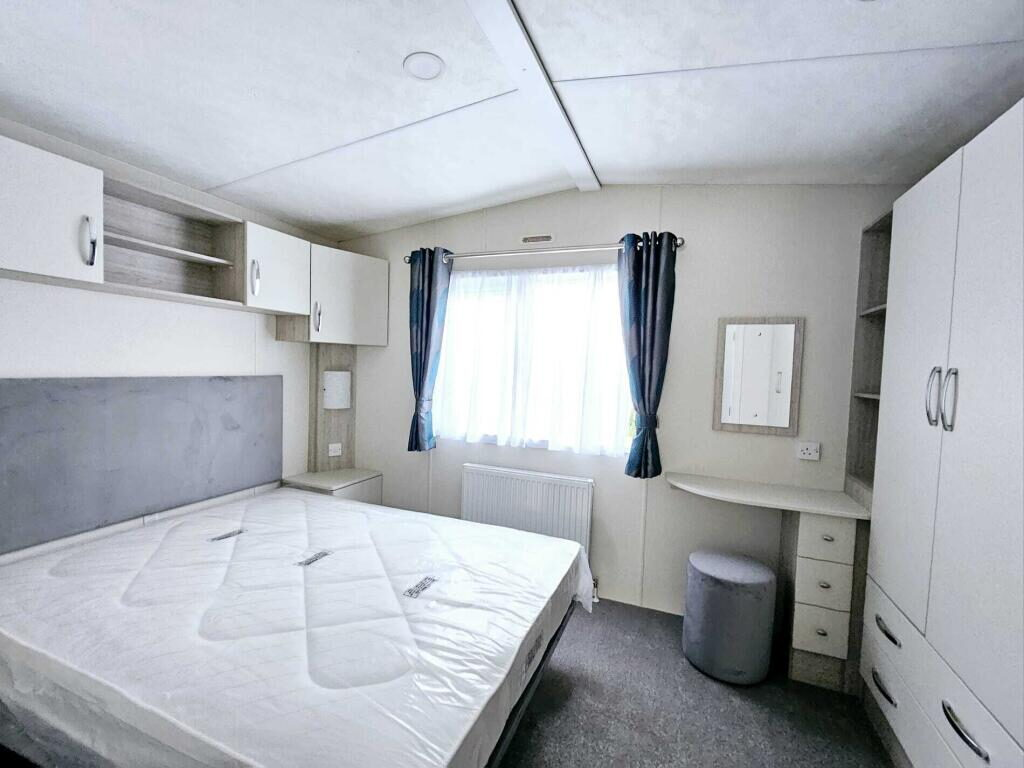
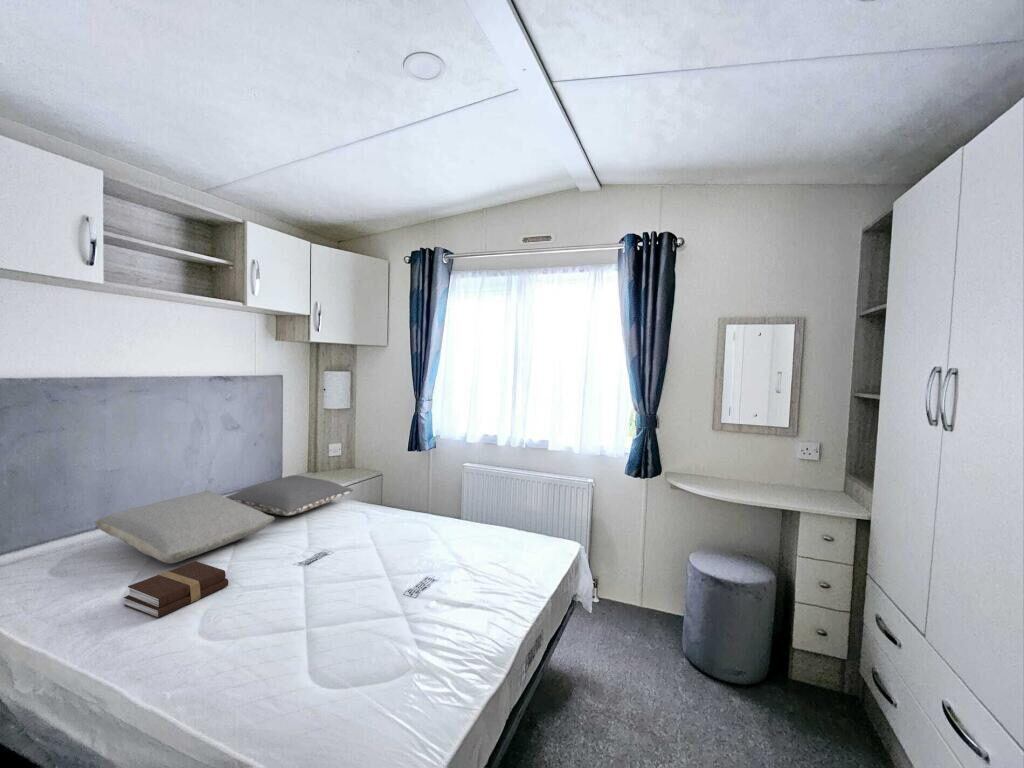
+ book (178, 586)
+ pillow (291, 494)
+ pillow (189, 523)
